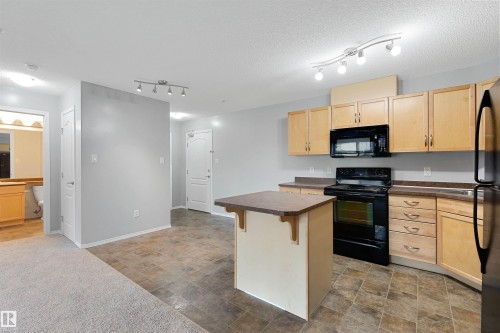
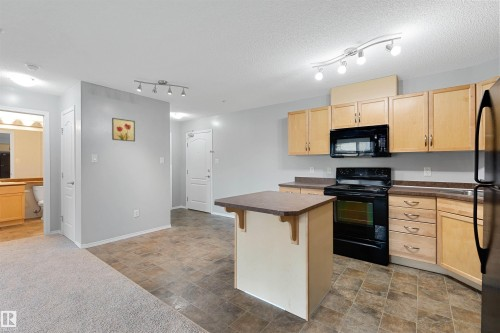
+ wall art (123, 130)
